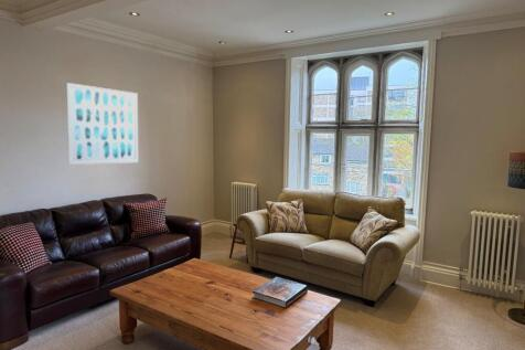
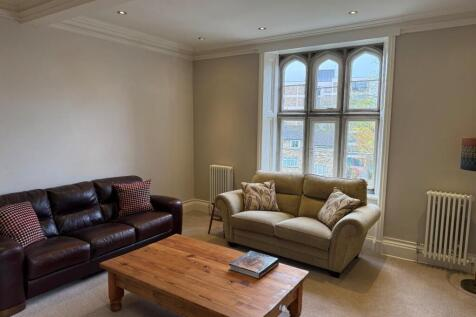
- wall art (105, 126)
